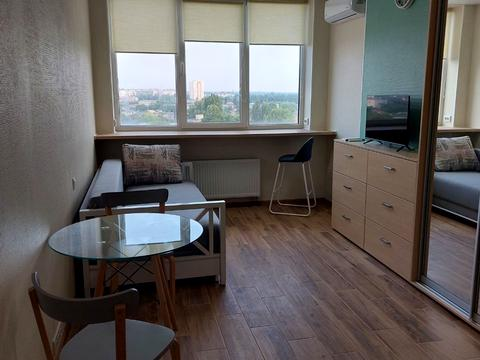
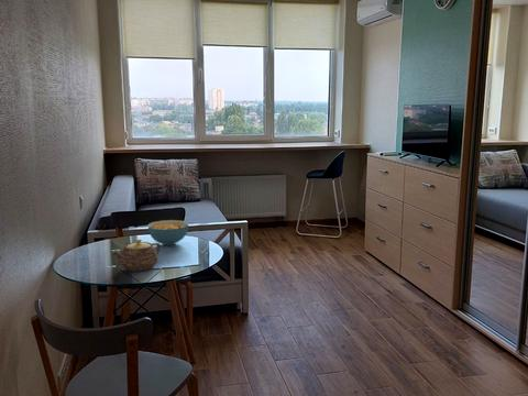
+ cereal bowl (168, 233)
+ teapot (136, 254)
